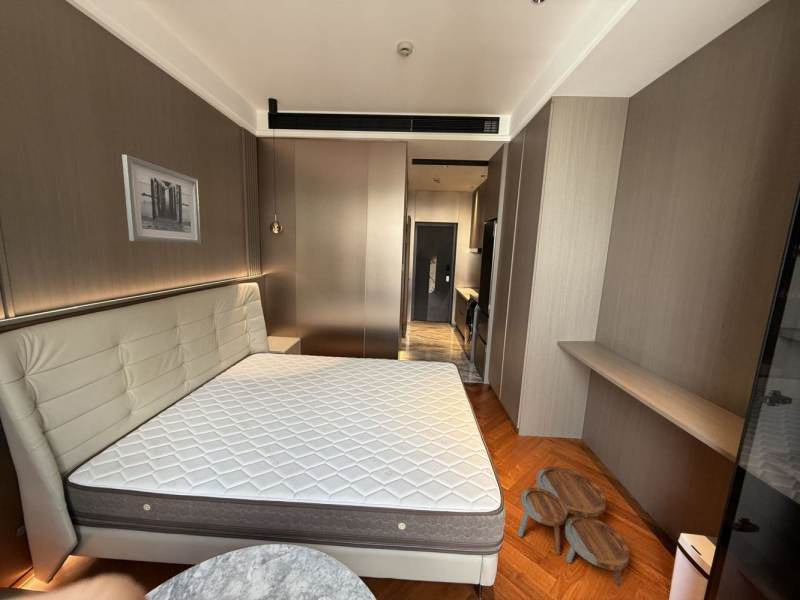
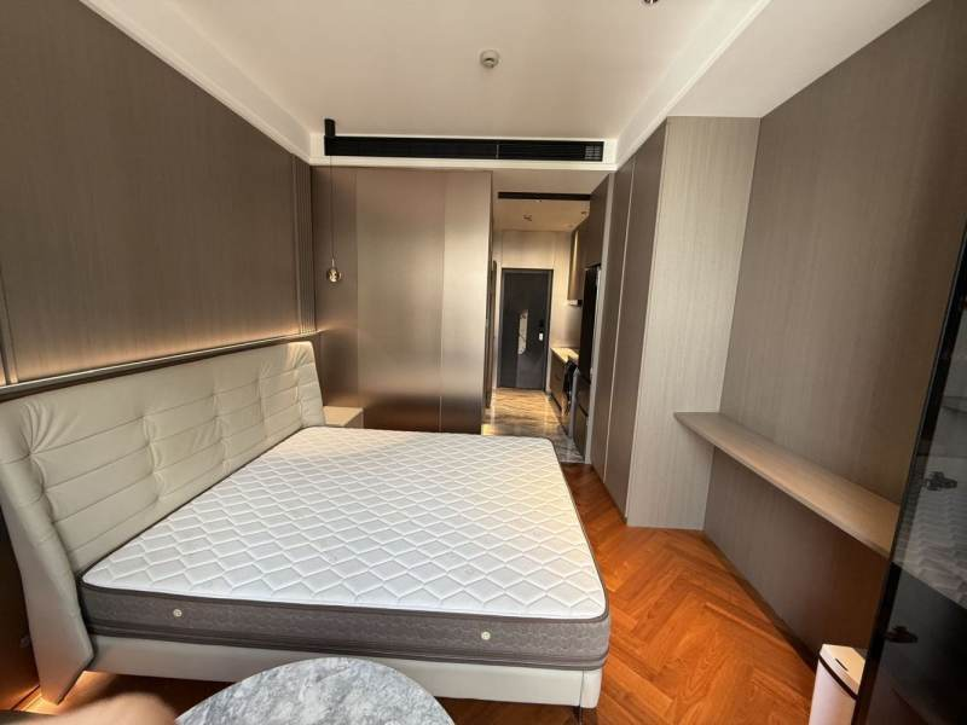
- nesting tables (564, 515)
- wall art (167, 206)
